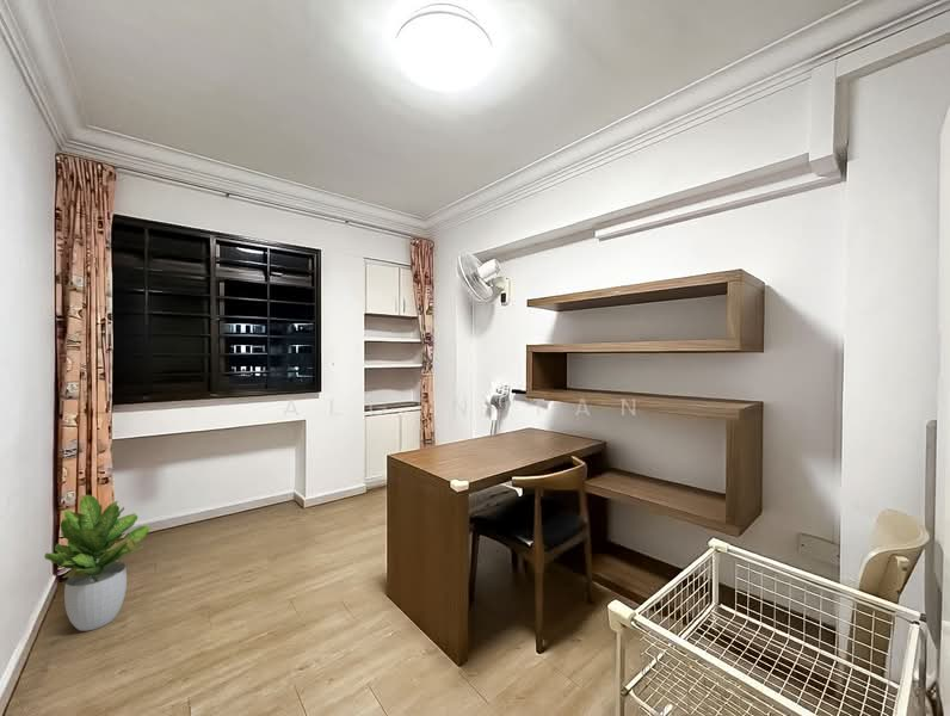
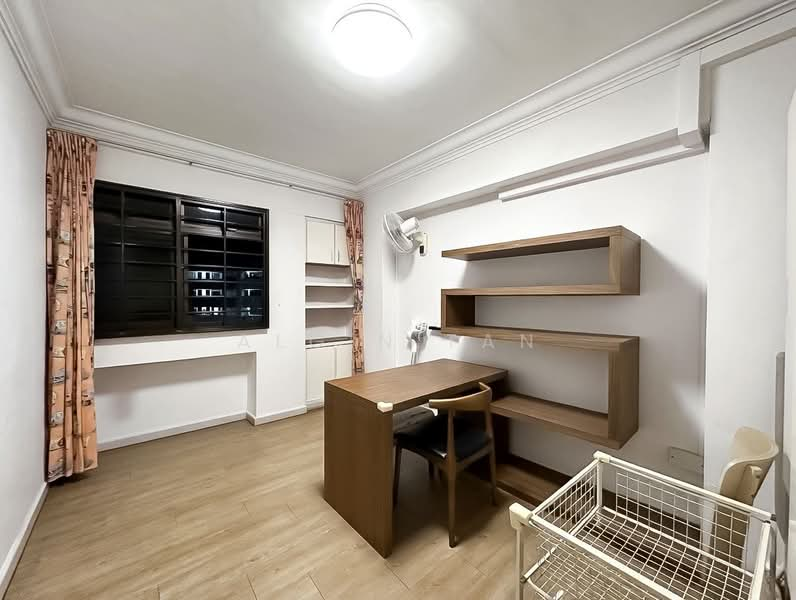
- potted plant (99, 558)
